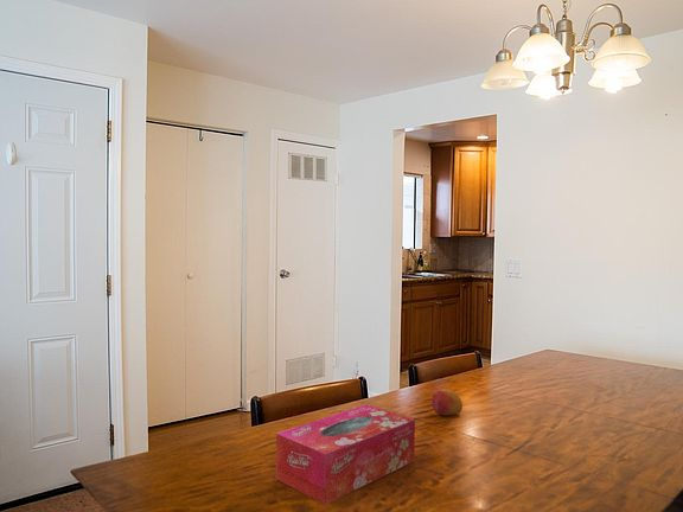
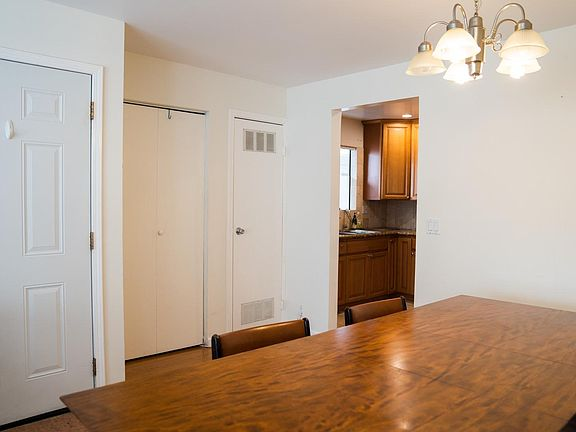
- tissue box (347, 448)
- fruit (446, 401)
